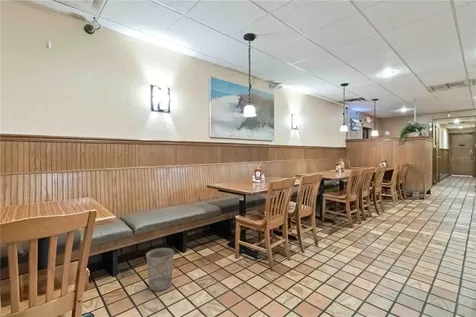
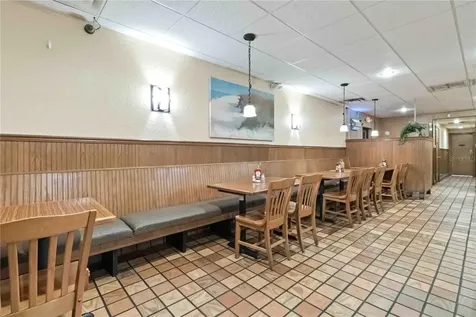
- wastebasket (160, 269)
